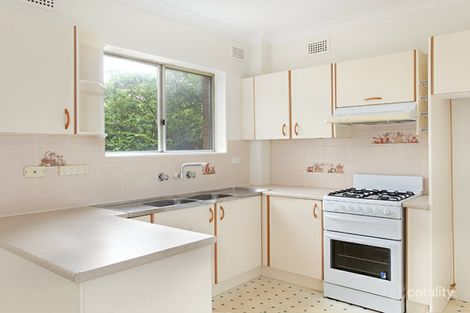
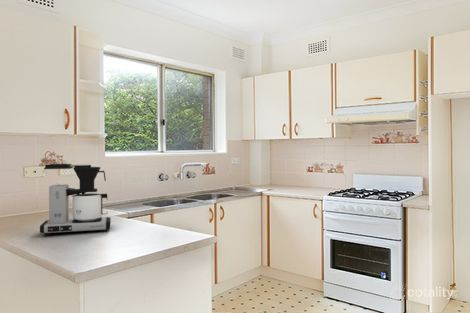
+ coffee maker (77, 197)
